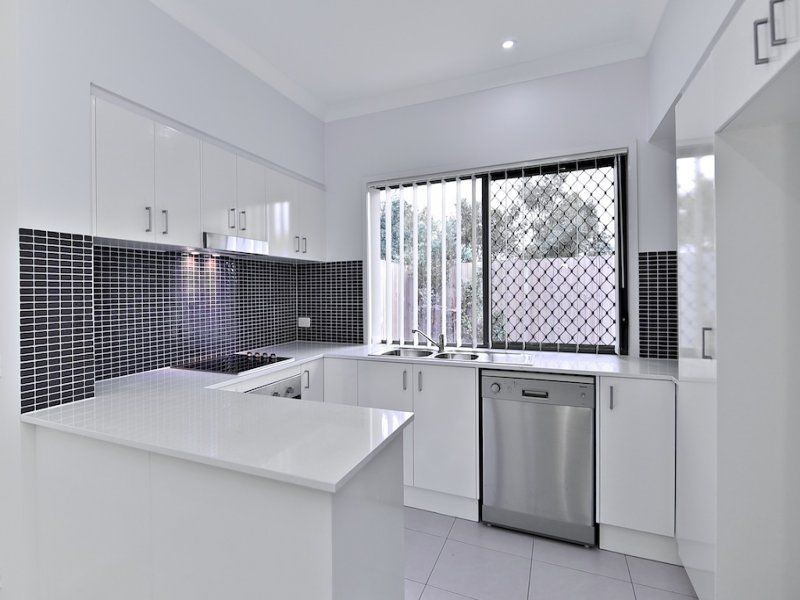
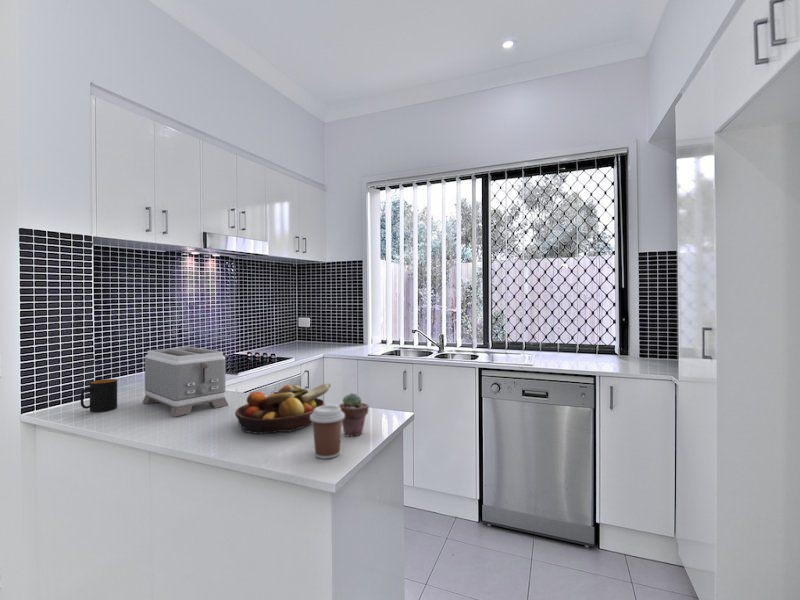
+ fruit bowl (282, 402)
+ toaster (186, 377)
+ mug (98, 396)
+ potted succulent (353, 413)
+ coffee cup (327, 431)
